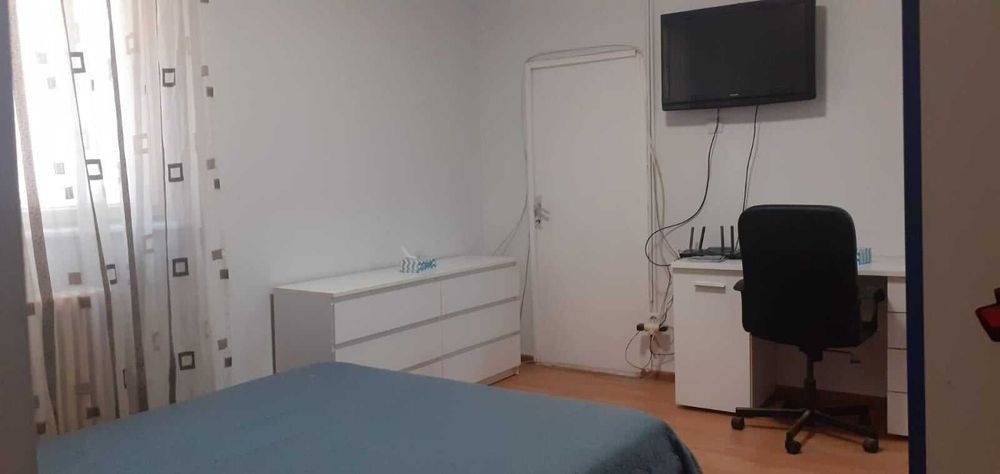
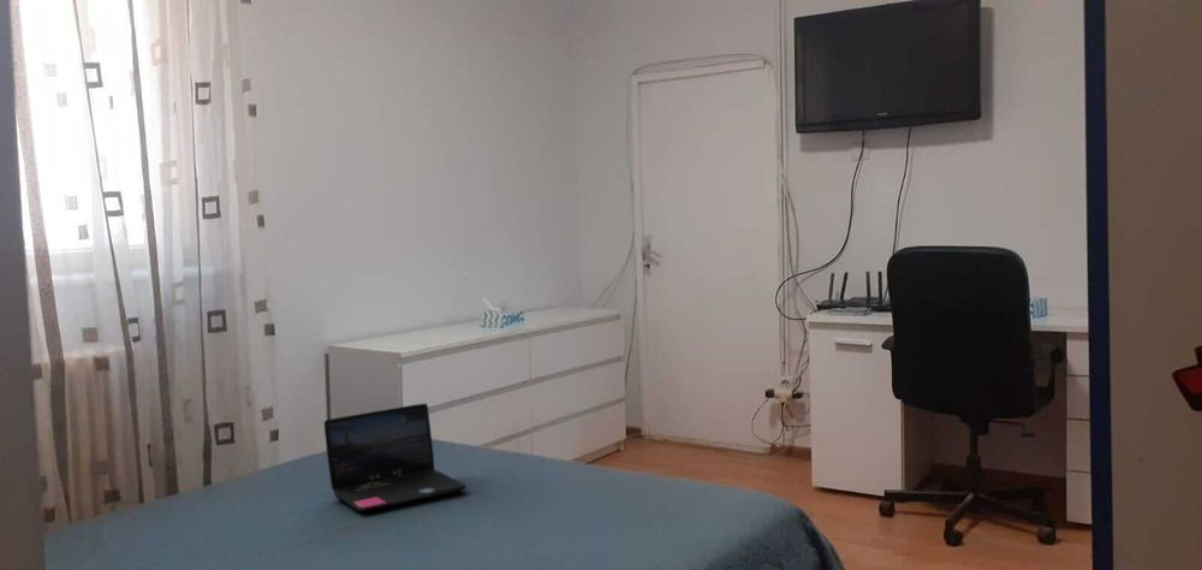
+ laptop (394, 455)
